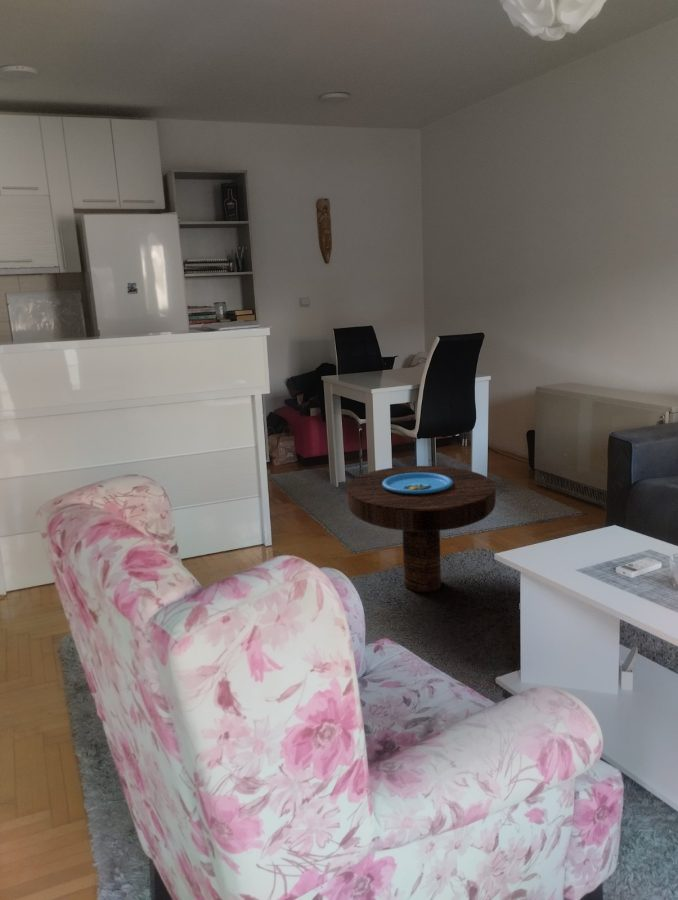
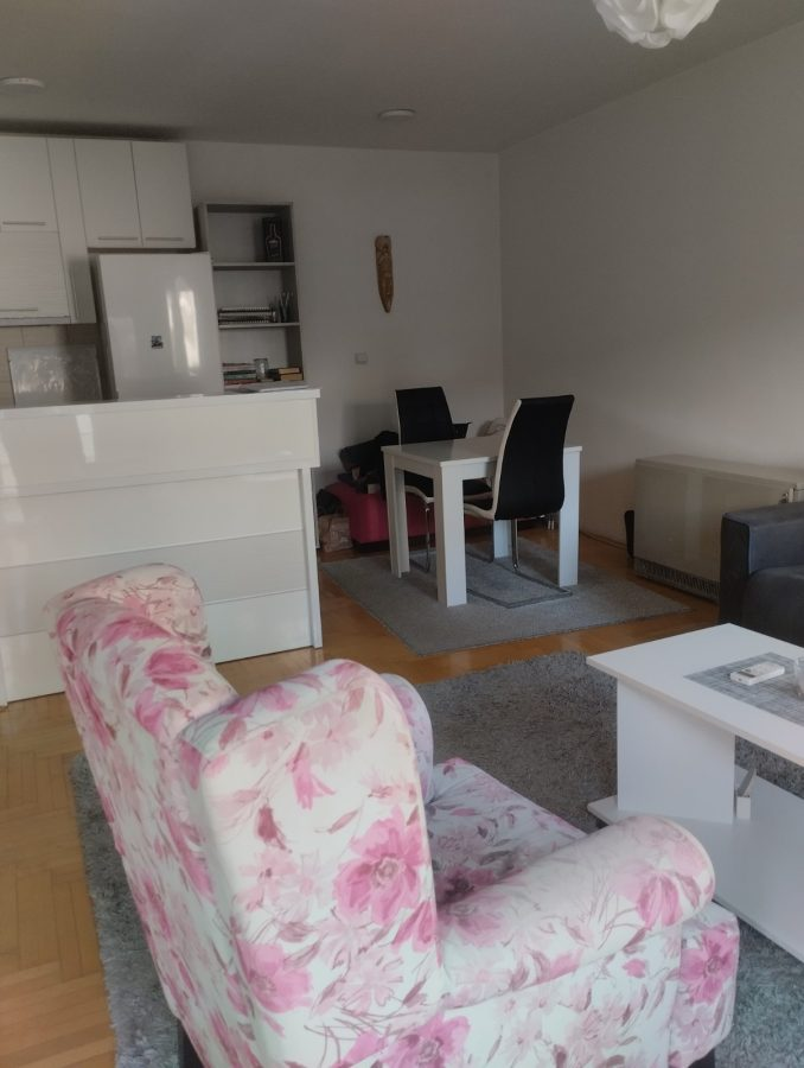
- side table (421, 532)
